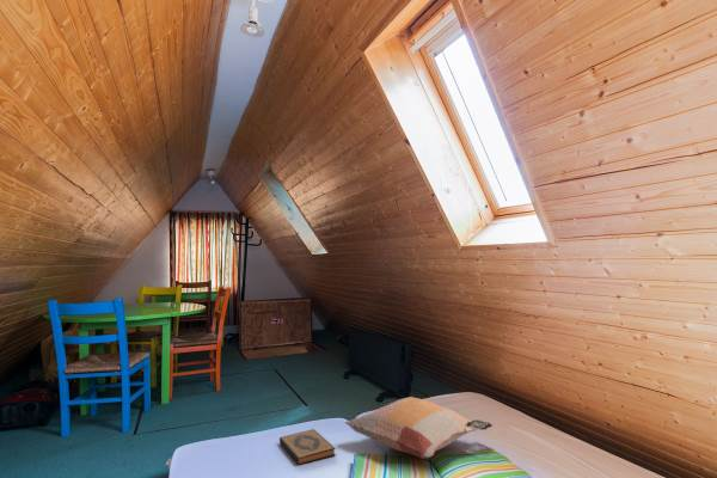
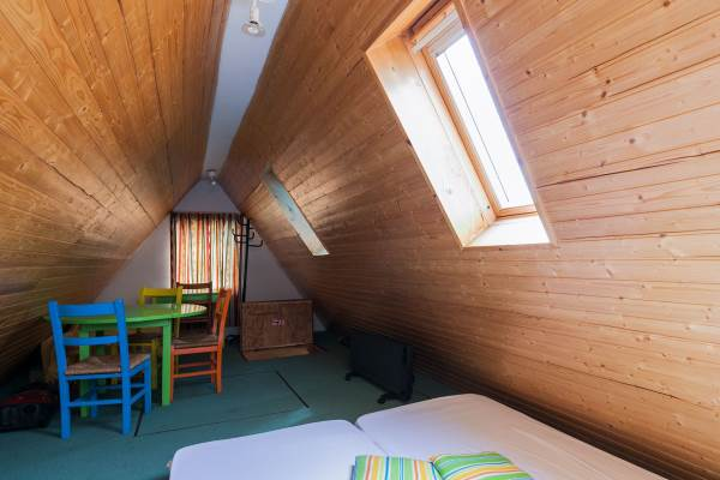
- hardback book (306, 445)
- decorative pillow (418, 423)
